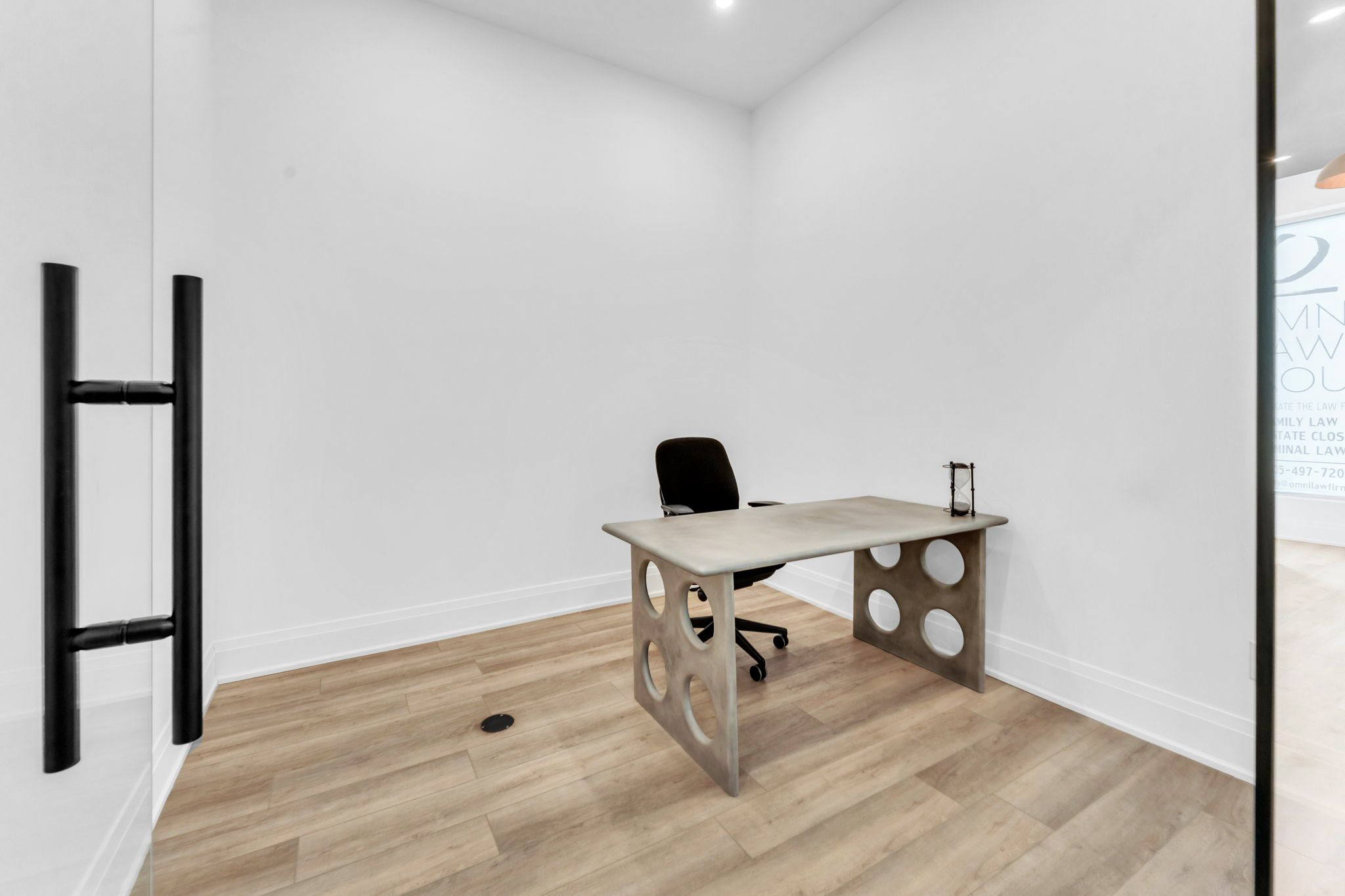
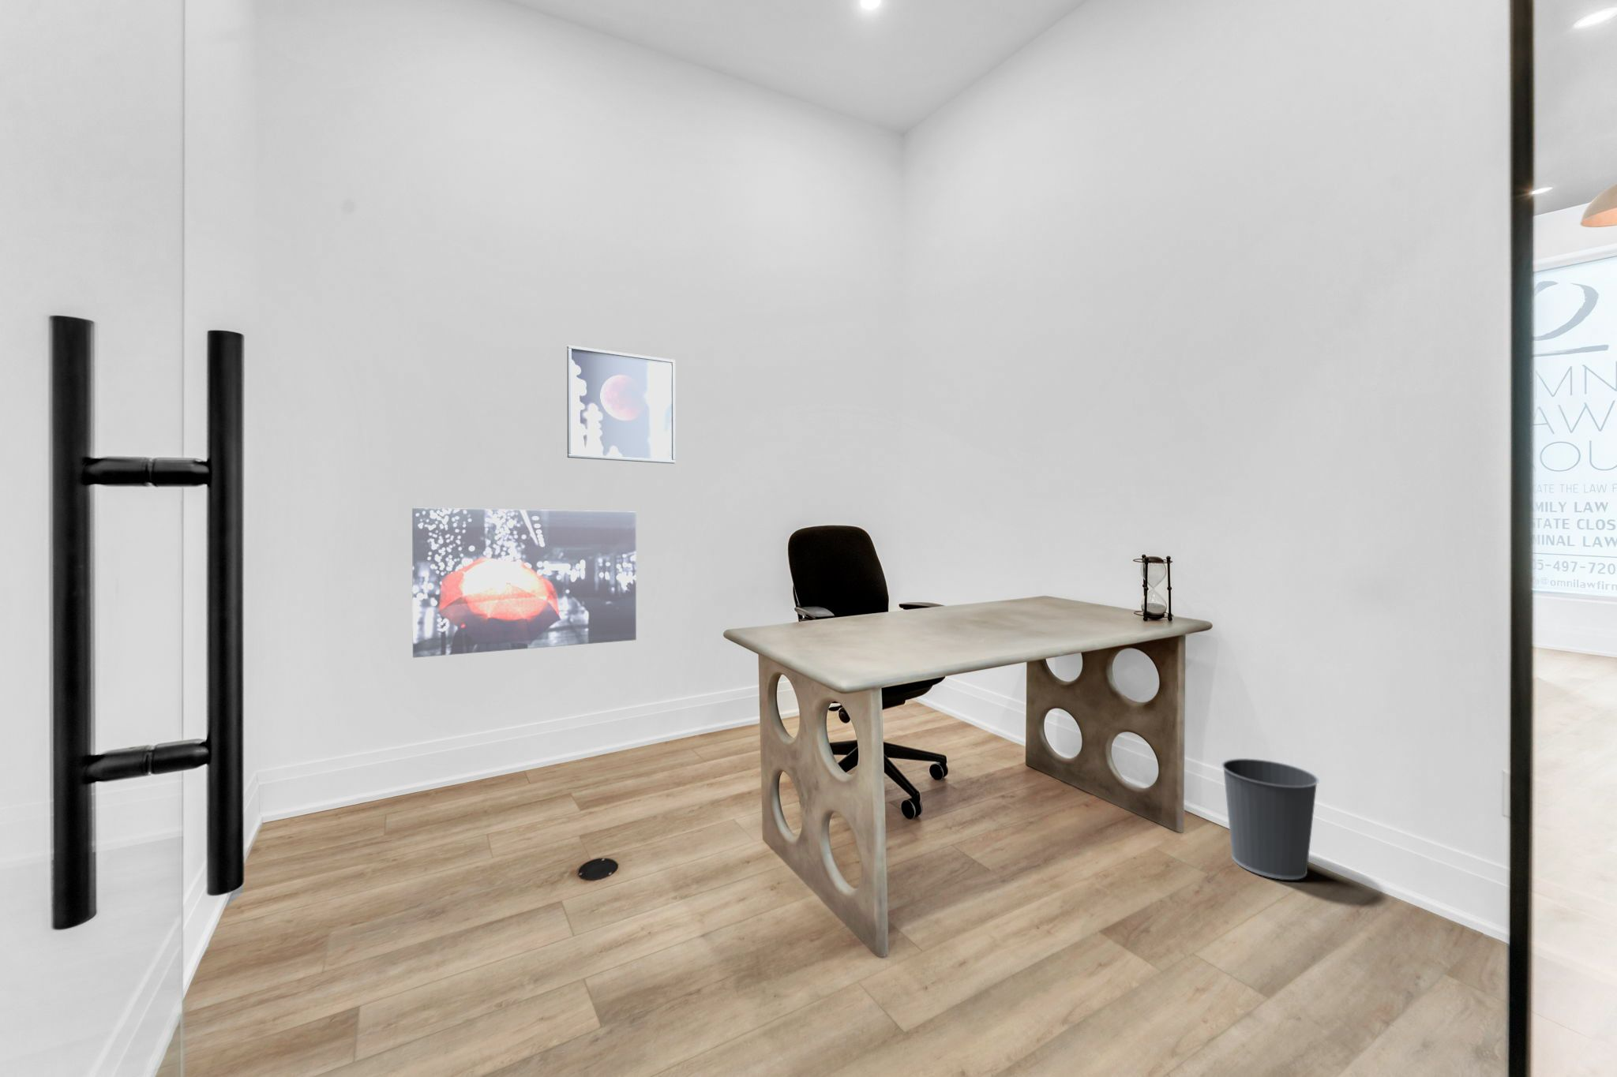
+ wall art (533, 578)
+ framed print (623, 406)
+ wastebasket (1268, 817)
